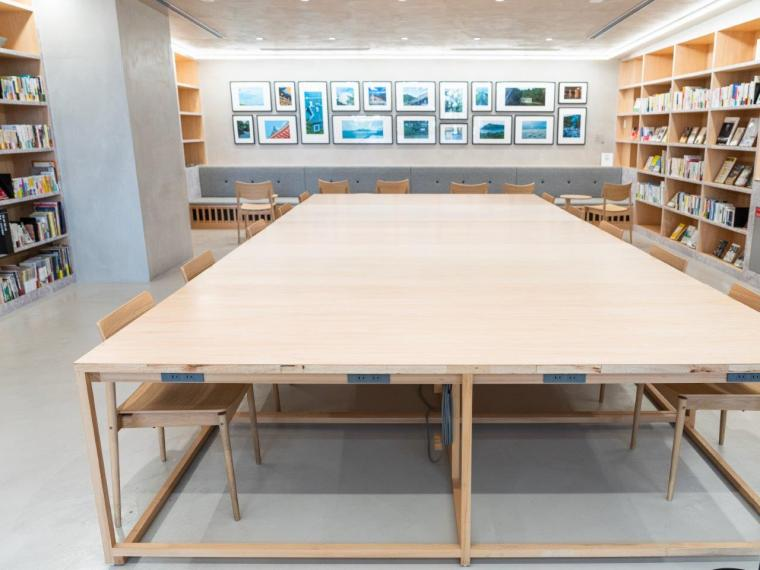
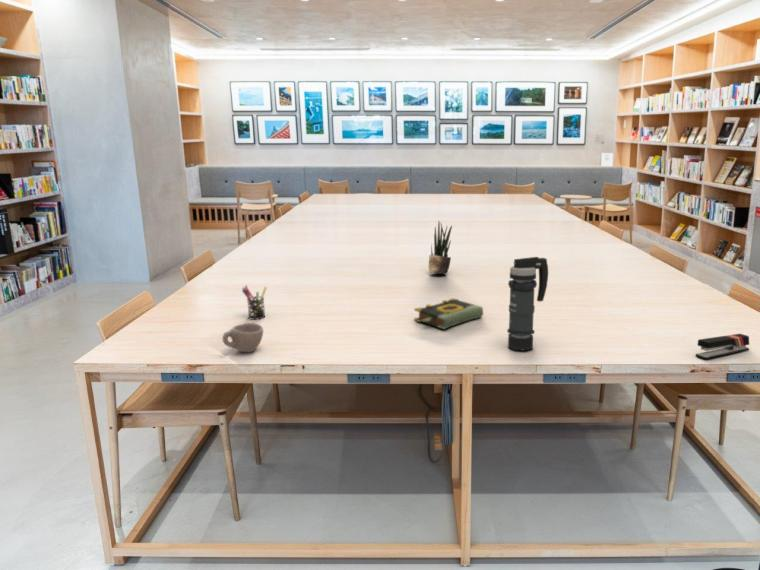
+ cup (243, 339)
+ potted plant (441, 247)
+ book (445, 313)
+ smoke grenade (527, 302)
+ stapler (723, 344)
+ pen holder (255, 301)
